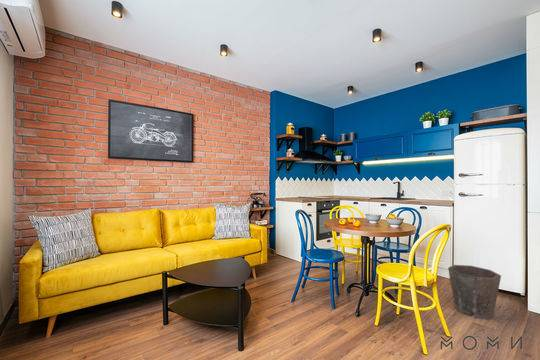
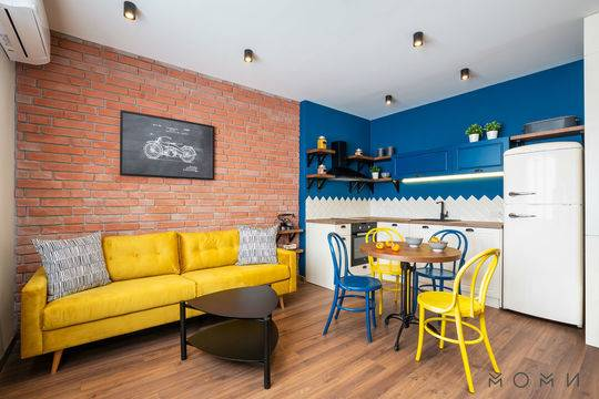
- waste bin (473, 291)
